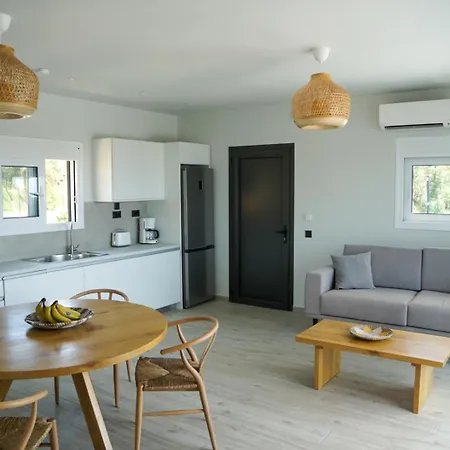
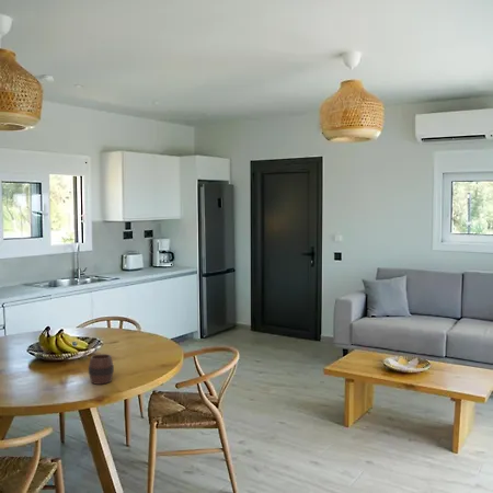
+ cup (101, 368)
